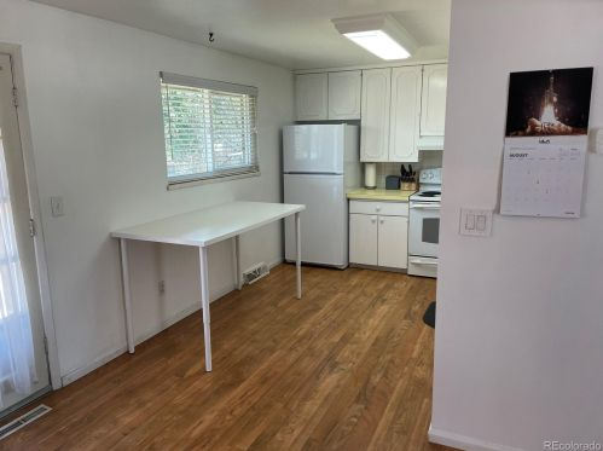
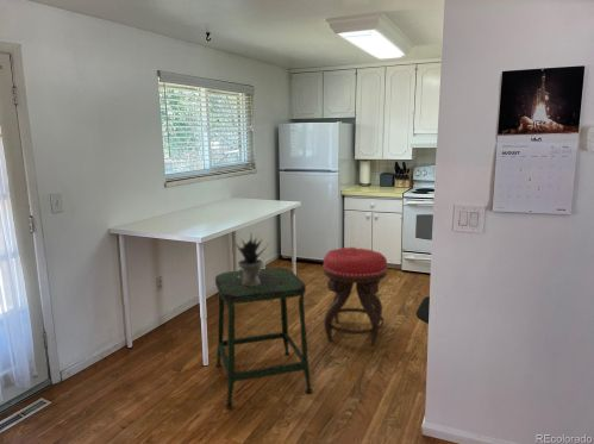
+ potted plant (251, 258)
+ stool (262, 334)
+ stool (357, 293)
